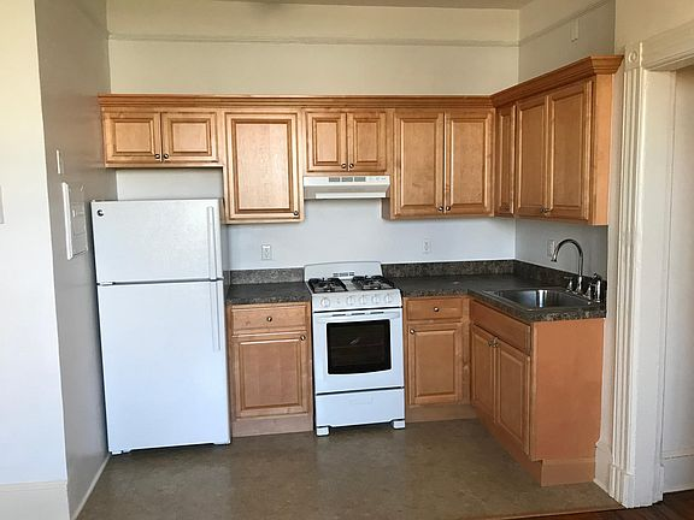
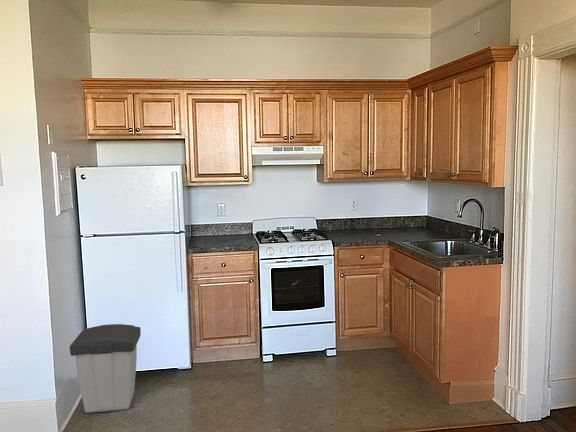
+ trash can (108, 368)
